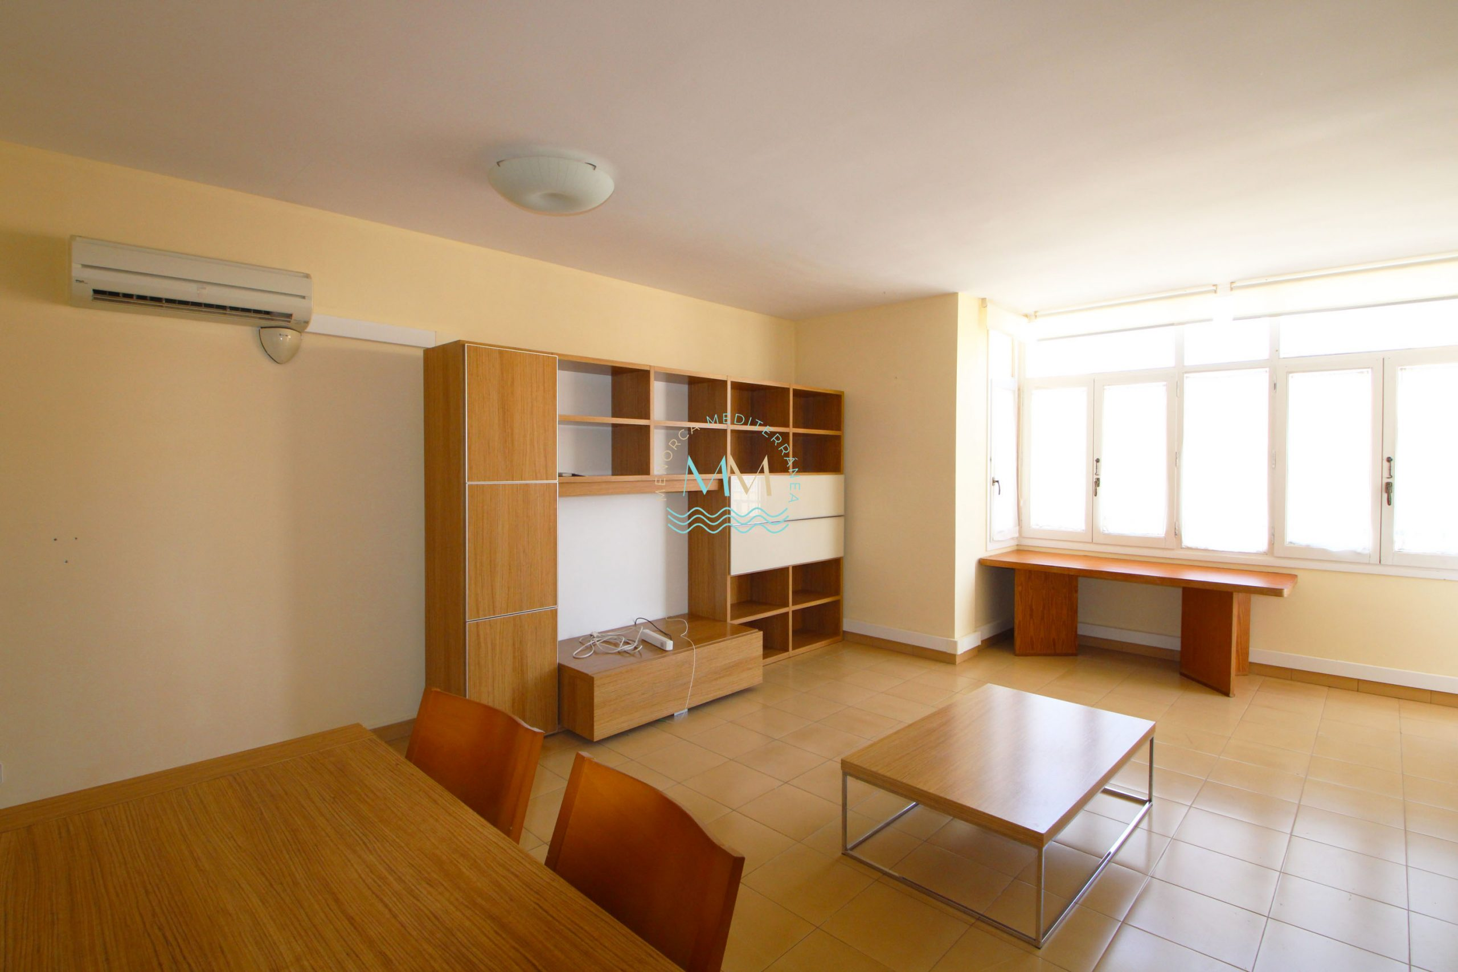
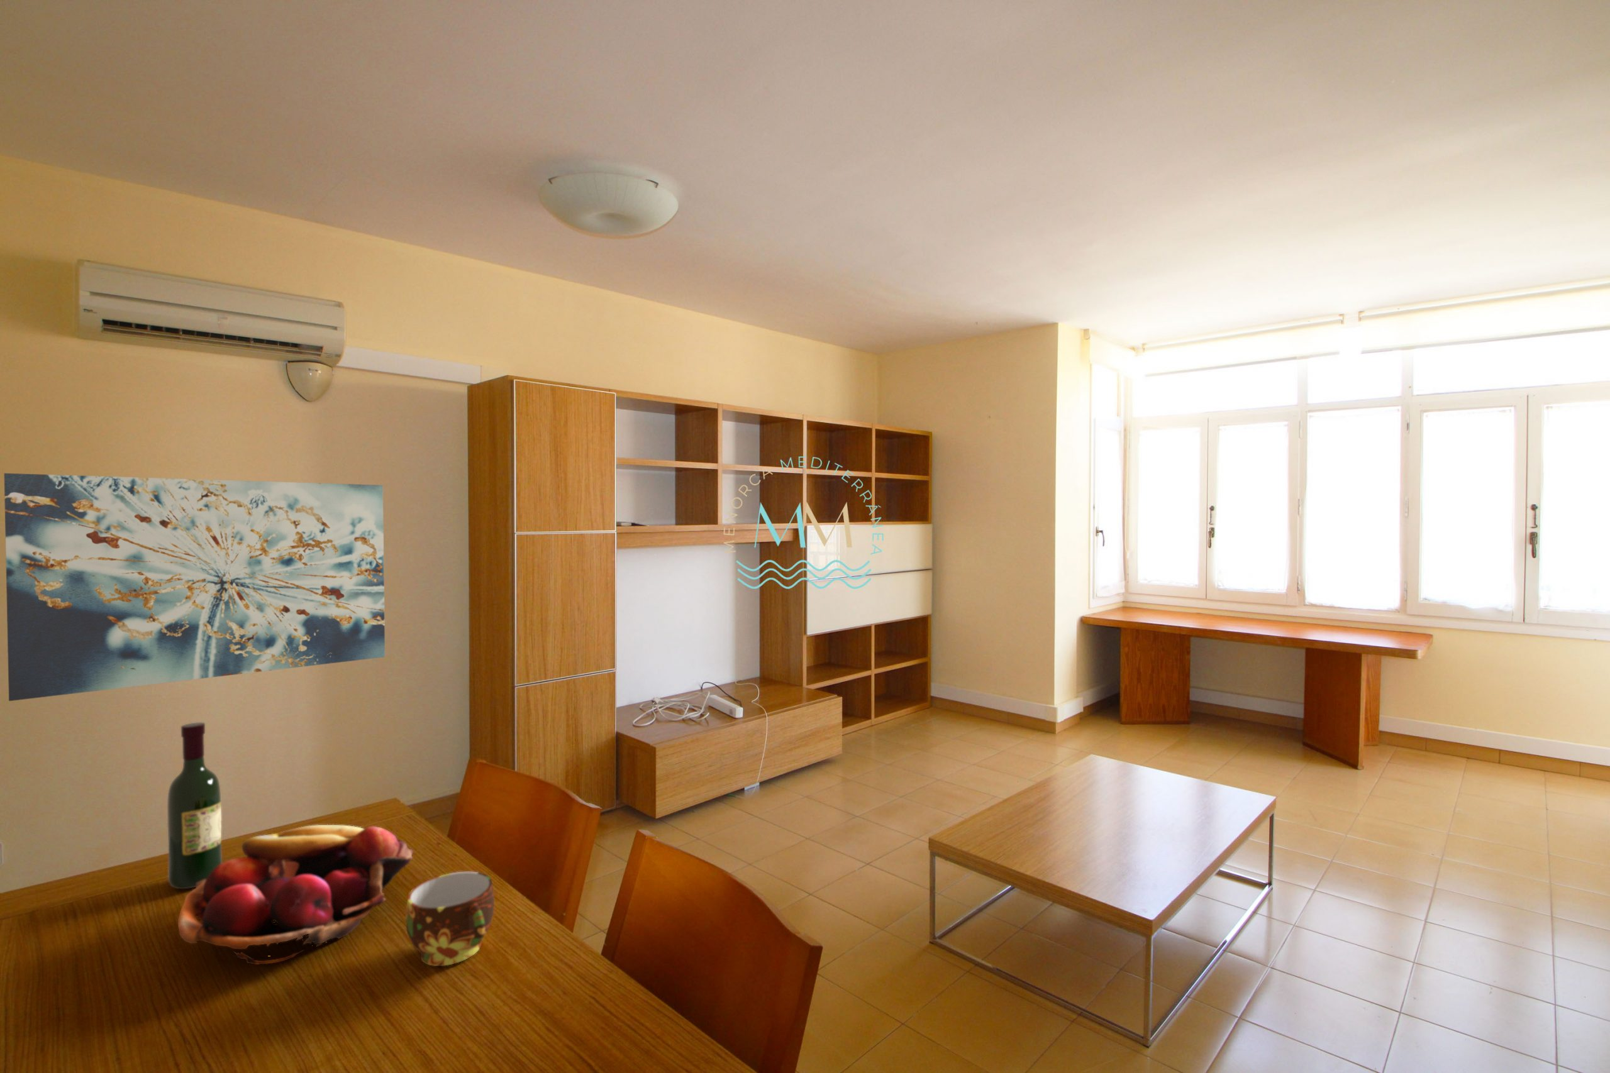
+ wall art (220, 577)
+ wine bottle (194, 802)
+ cup (455, 920)
+ fruit basket (299, 879)
